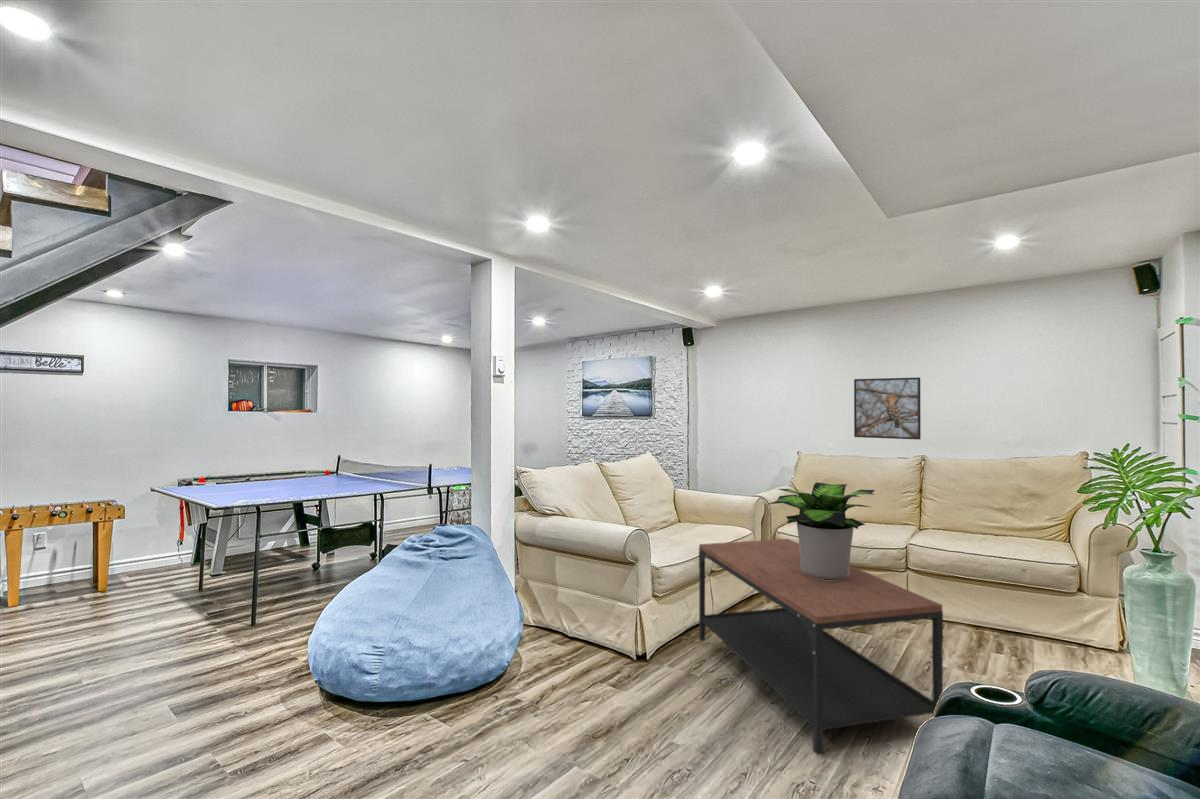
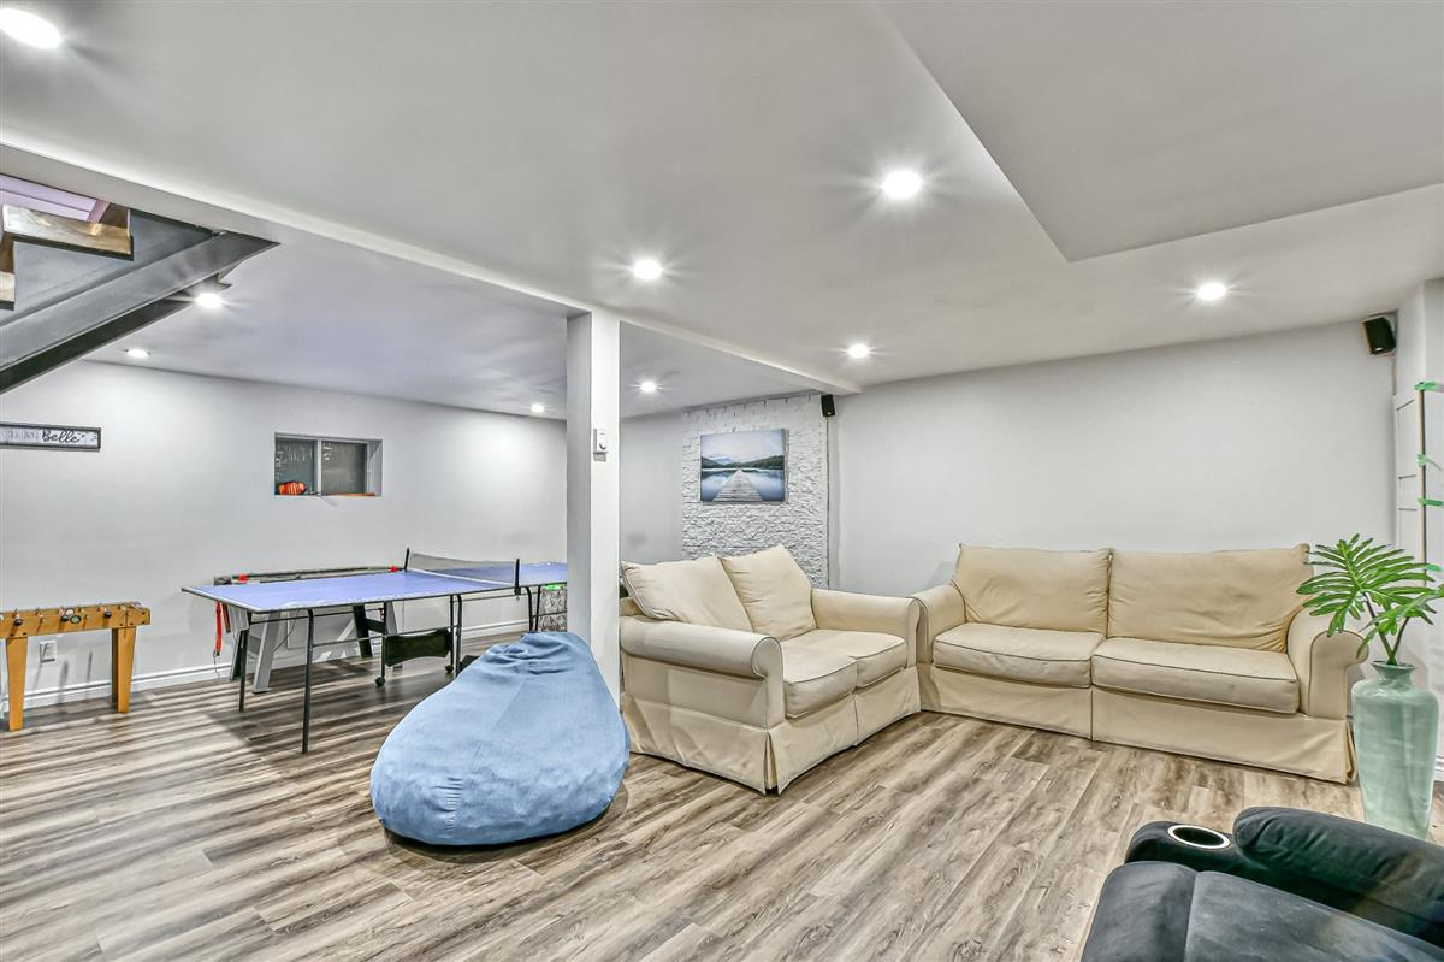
- coffee table (799, 625)
- potted plant (819, 531)
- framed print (886, 408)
